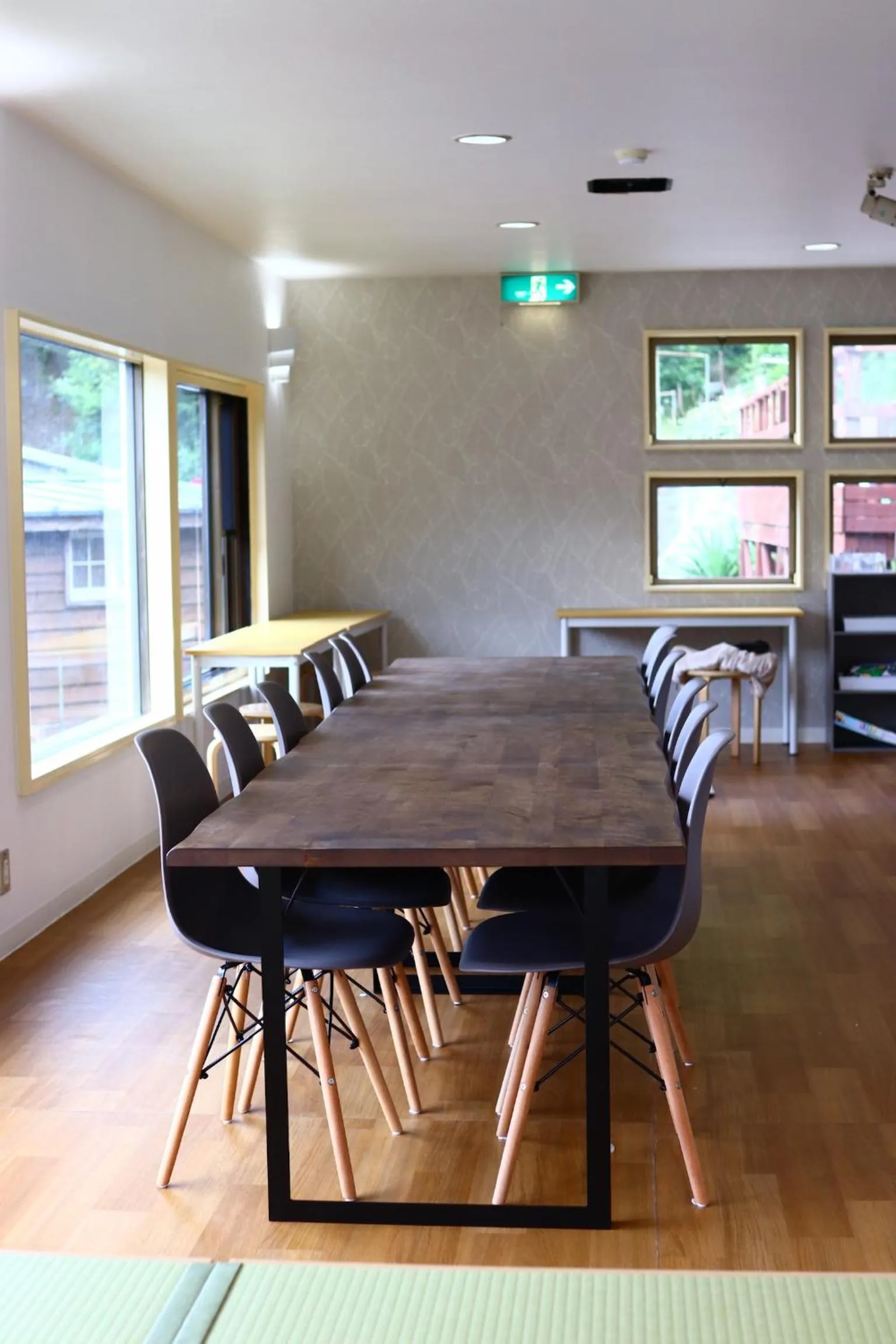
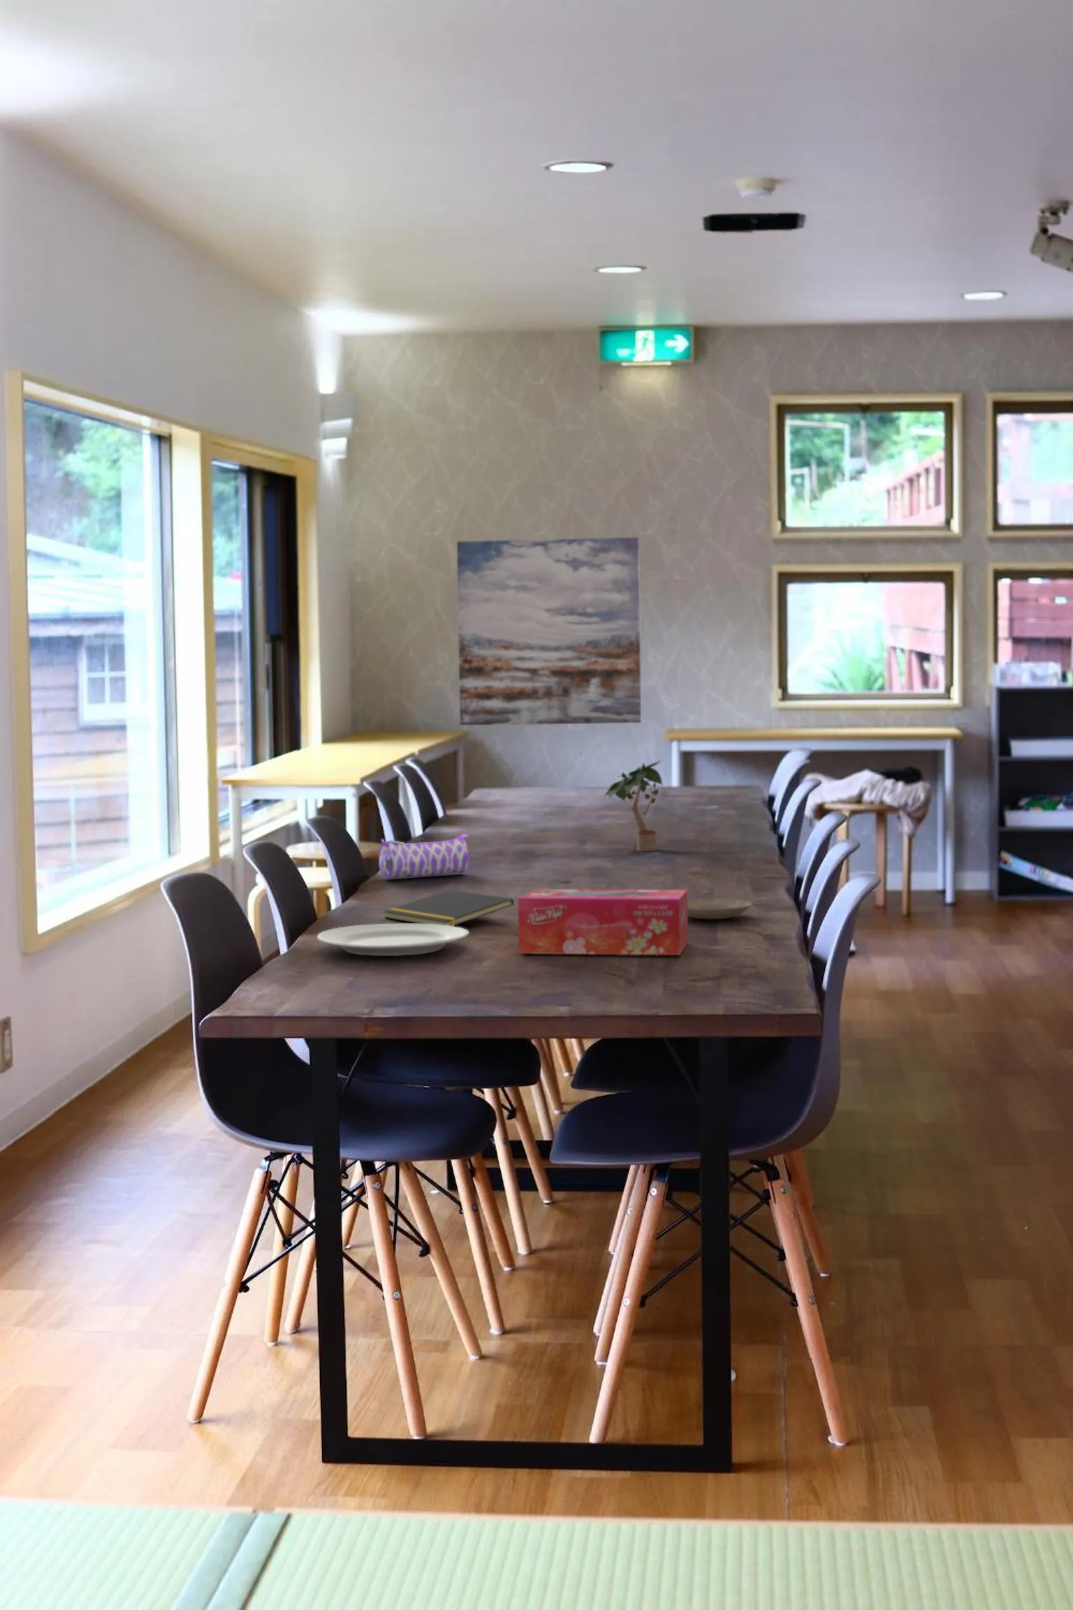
+ pencil case (423, 857)
+ potted plant (635, 804)
+ plate (710, 910)
+ notepad (448, 908)
+ tissue box (604, 921)
+ wall art (548, 631)
+ chinaware (393, 940)
